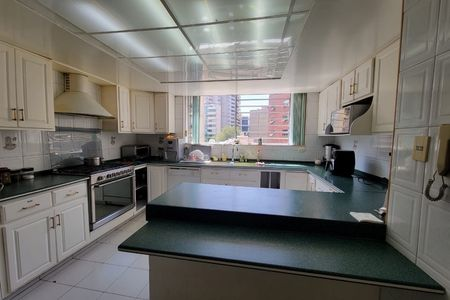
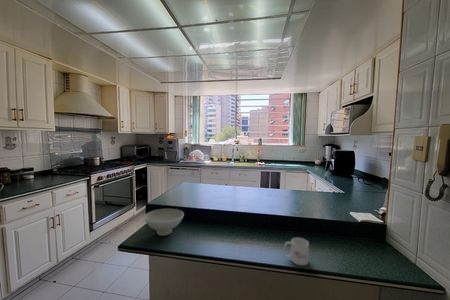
+ mug (295, 250)
+ bowl (164, 223)
